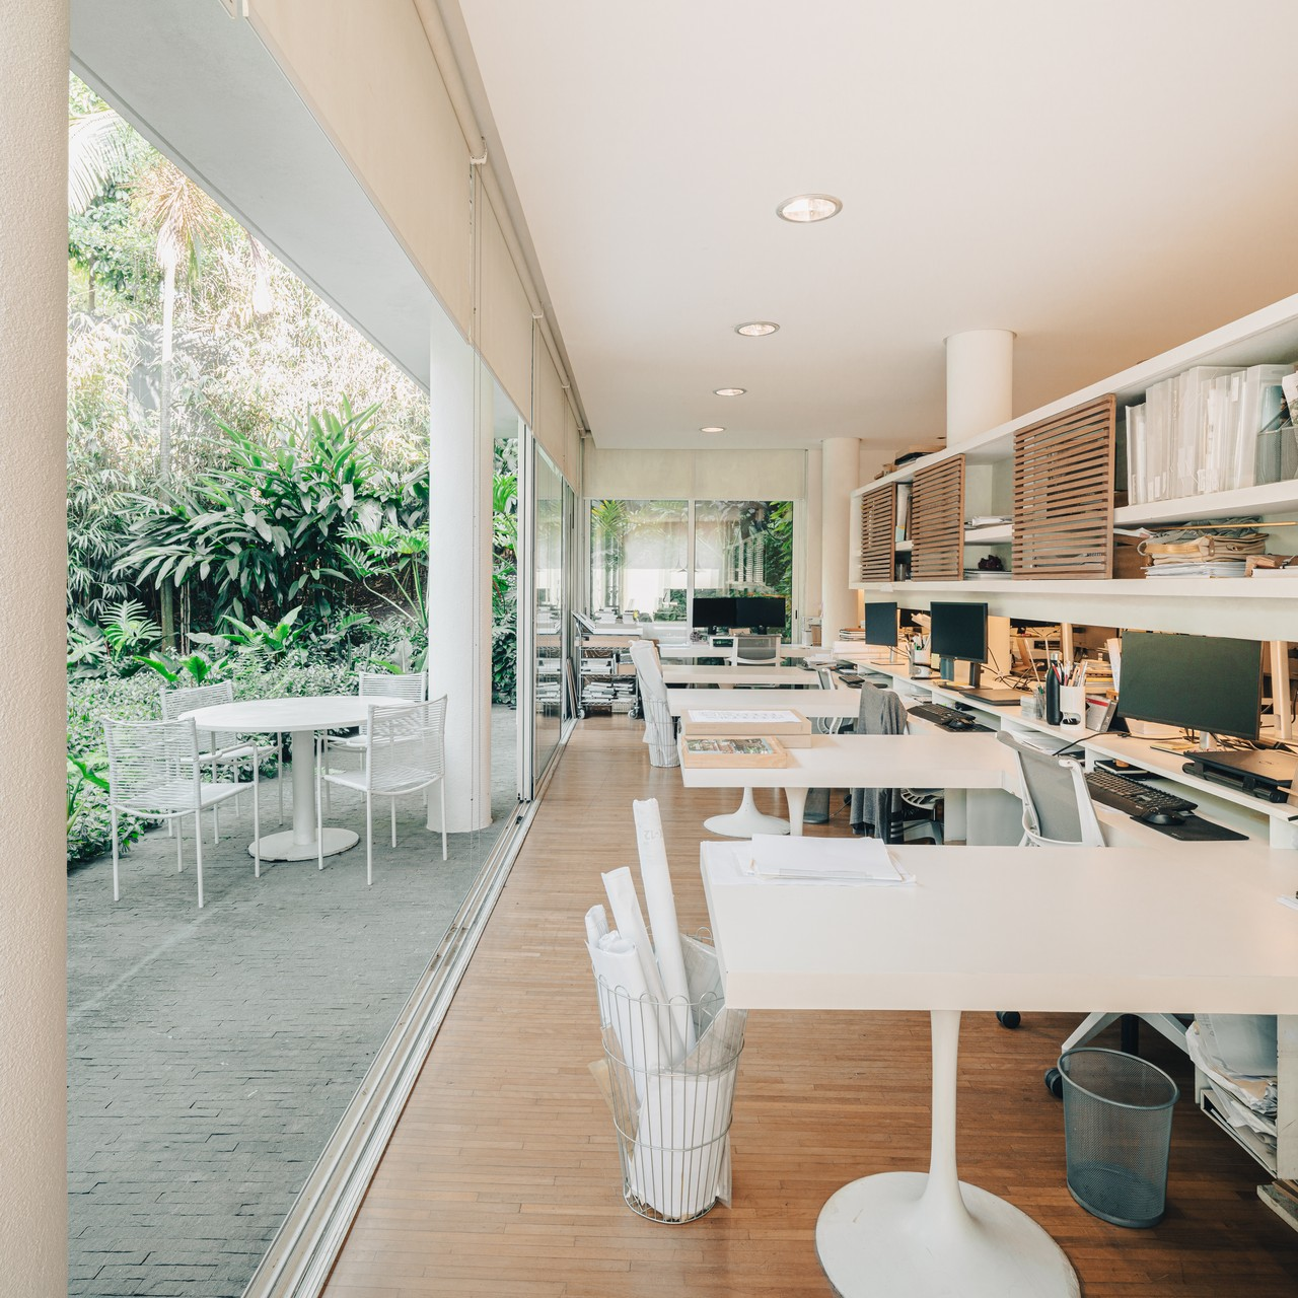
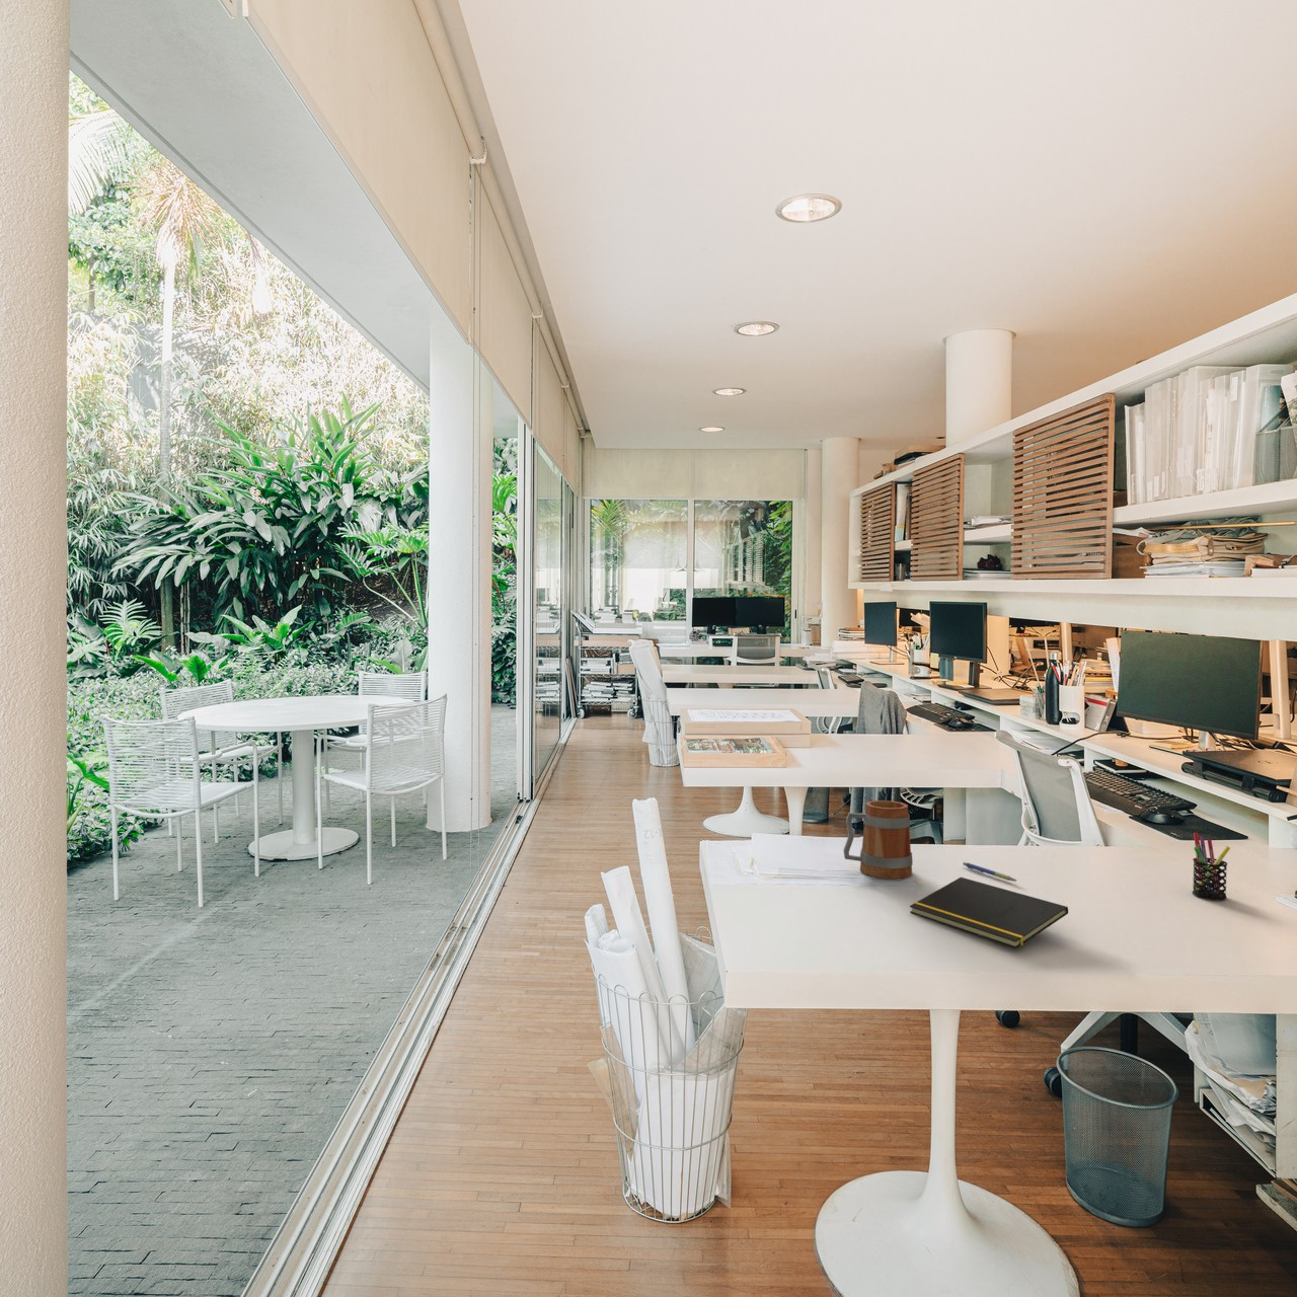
+ pen holder (1206, 866)
+ mug (878, 837)
+ pen (989, 872)
+ notepad (986, 909)
